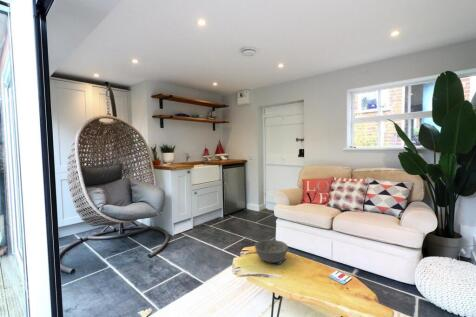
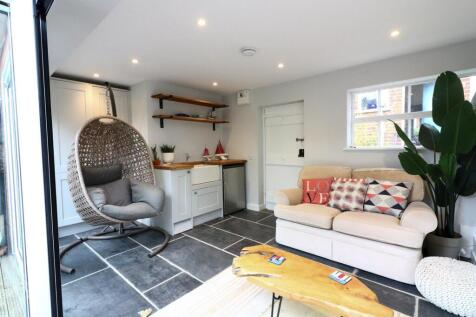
- bowl (271, 252)
